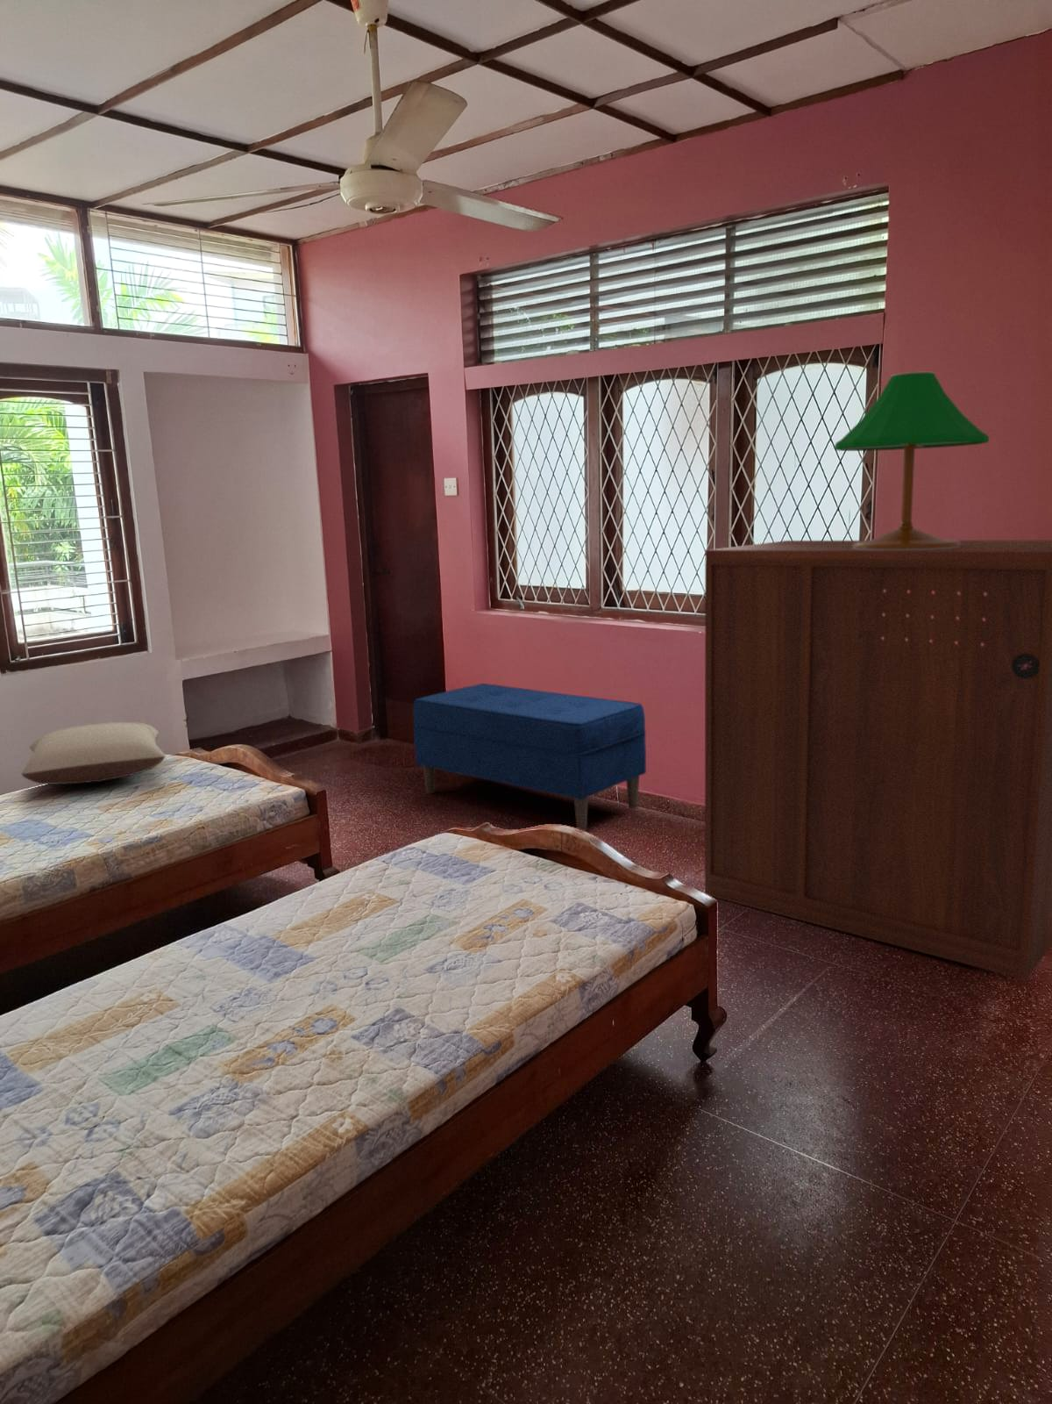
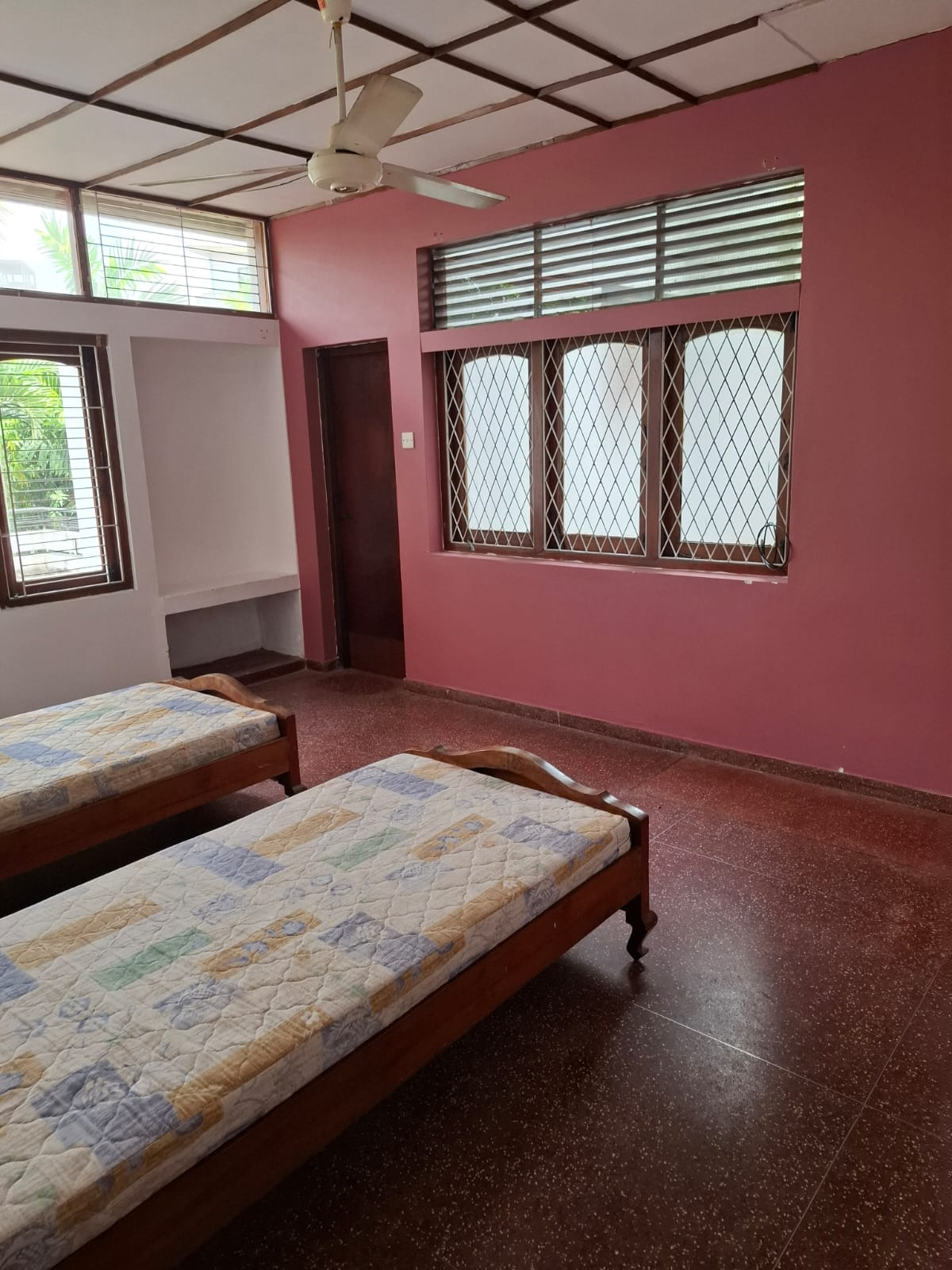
- bench (526, 751)
- dresser (892, 730)
- pillow (95, 753)
- table lamp (908, 462)
